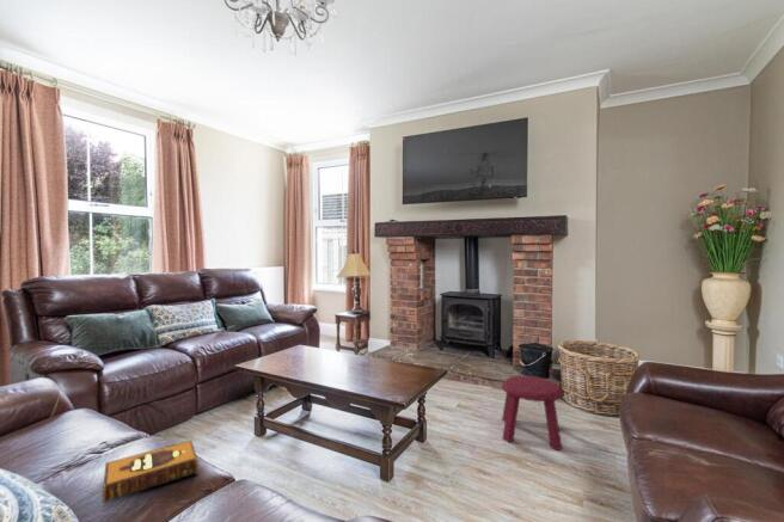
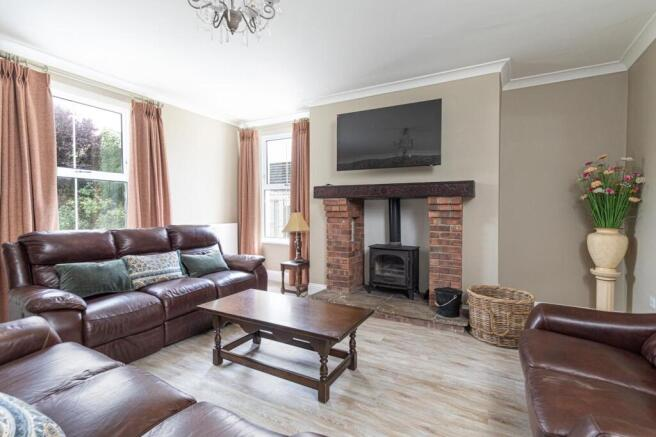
- hardback book (152, 469)
- stool (533, 400)
